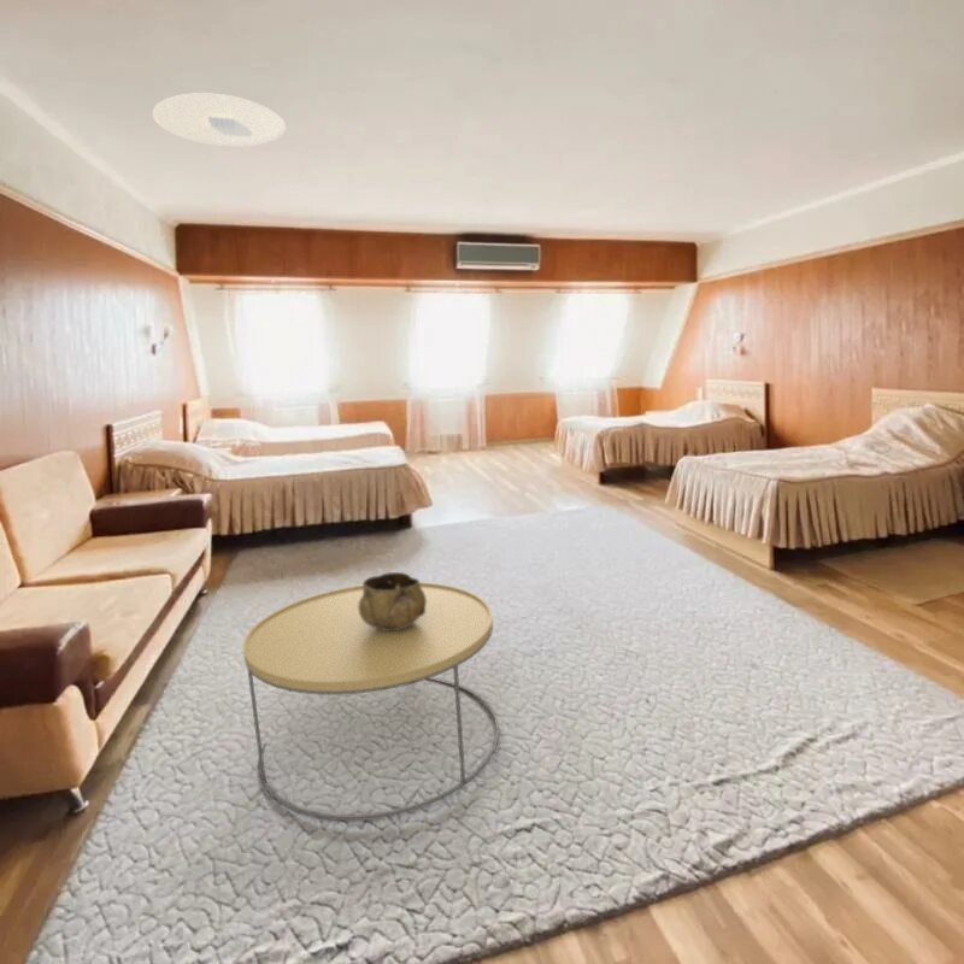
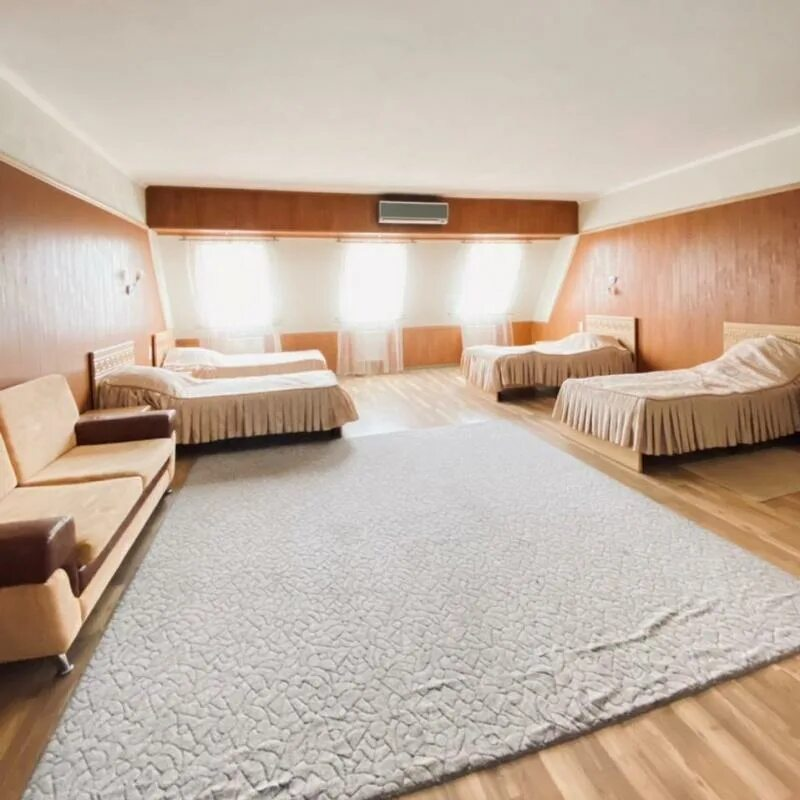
- decorative bowl (392, 599)
- coffee table (377, 680)
- ceiling light (221, 116)
